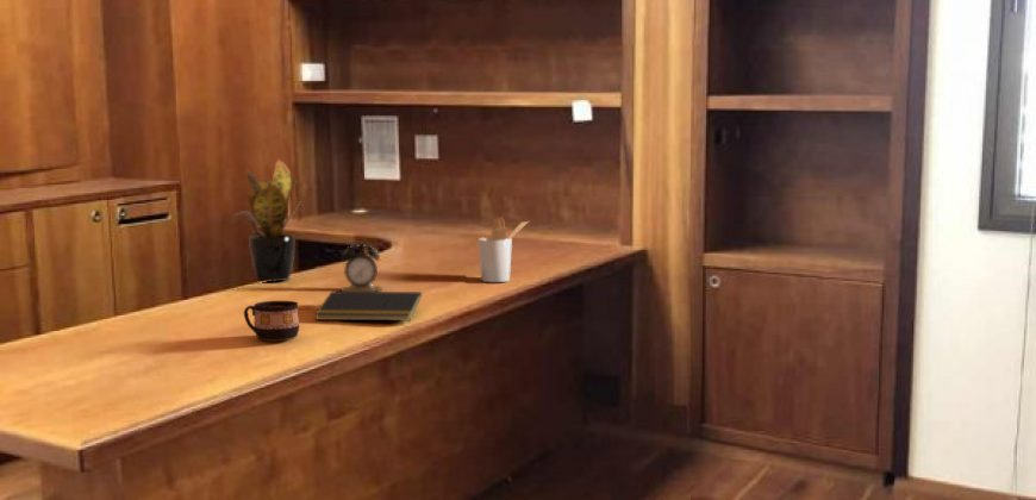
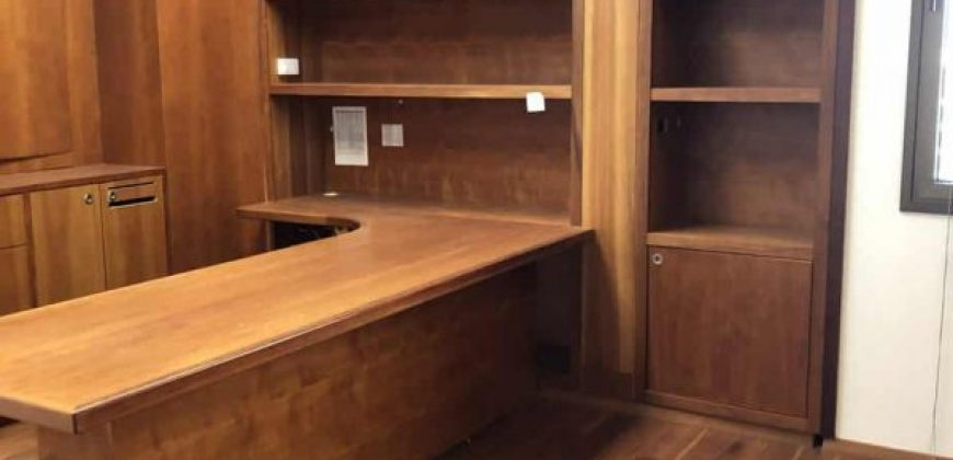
- notepad (369, 305)
- cup (275, 320)
- alarm clock (361, 267)
- potted plant (269, 217)
- utensil holder (504, 249)
